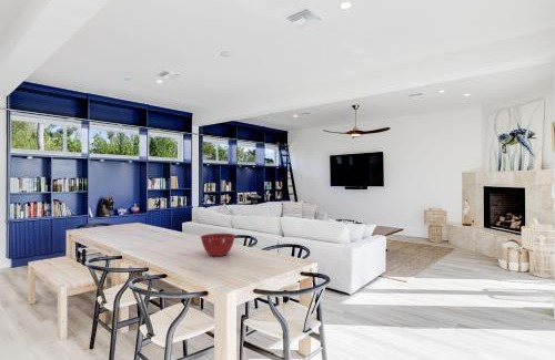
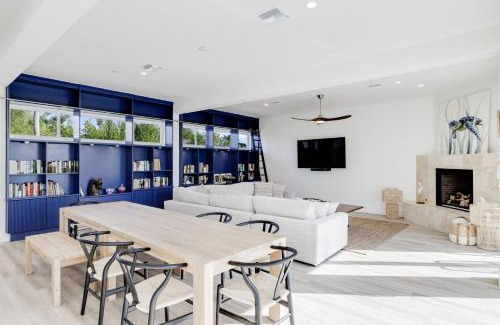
- mixing bowl (218, 245)
